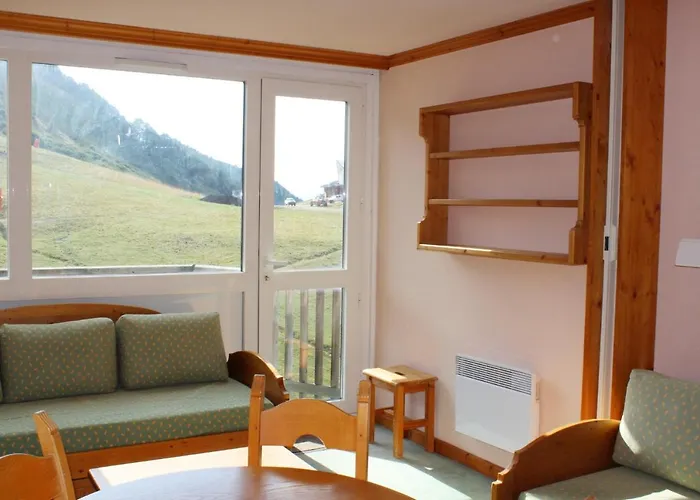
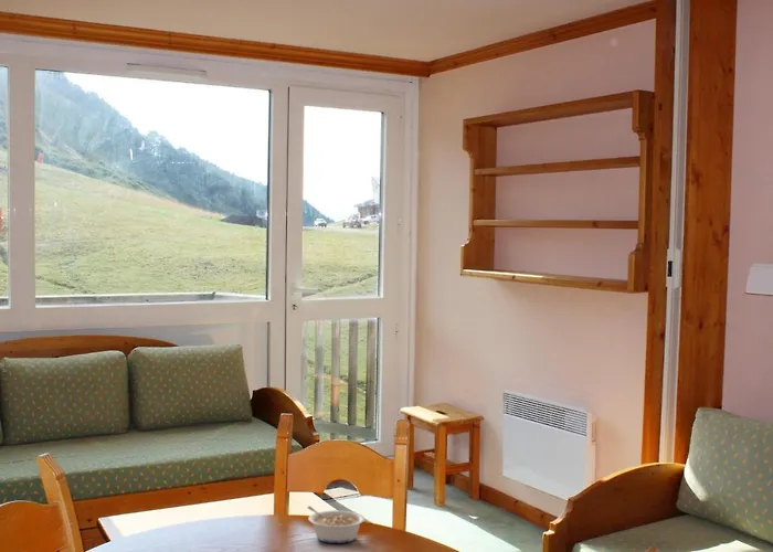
+ legume (333, 526)
